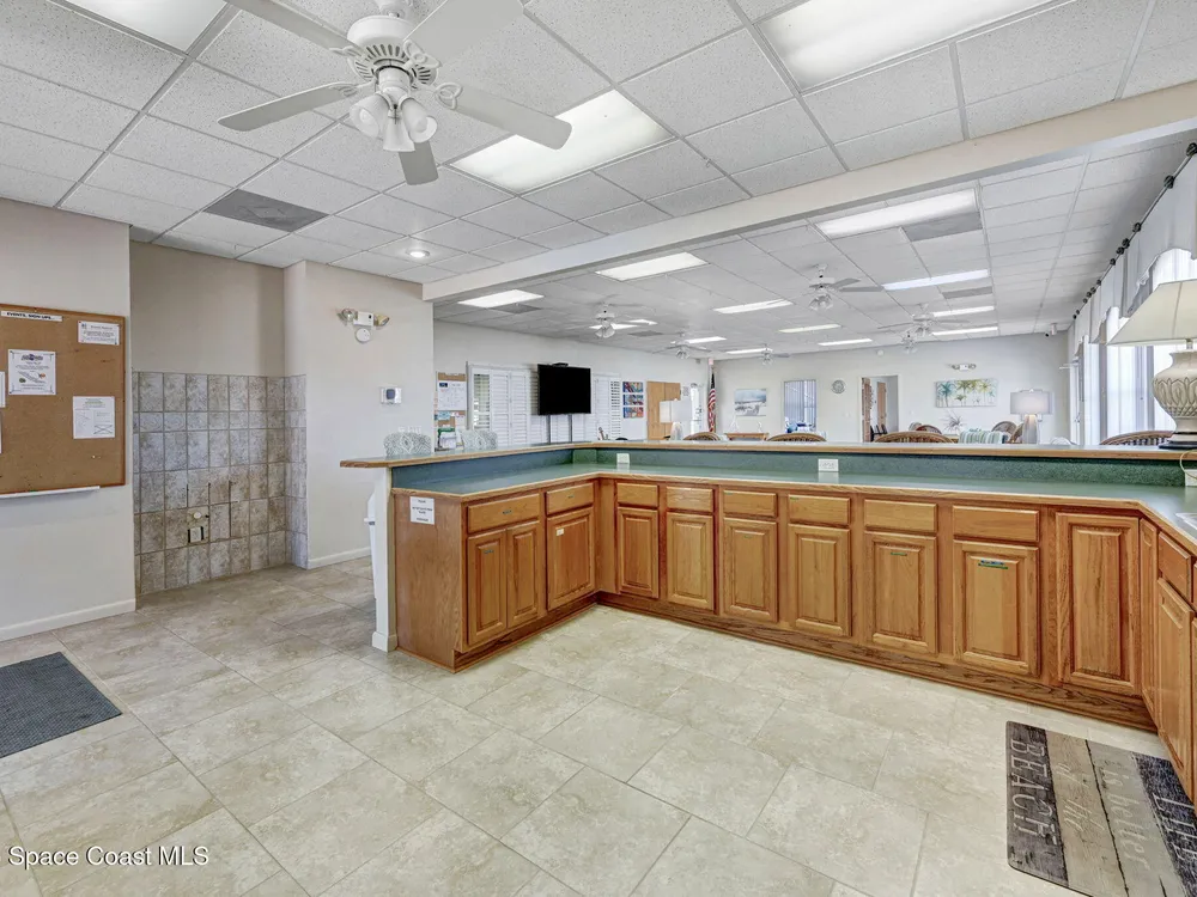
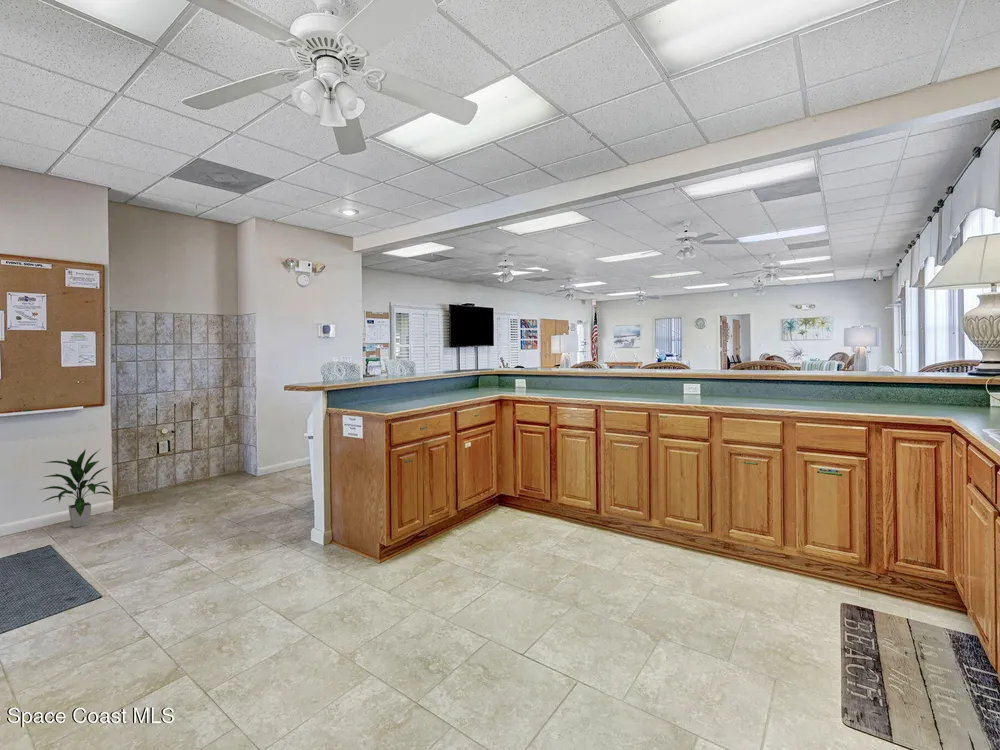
+ indoor plant (77, 488)
